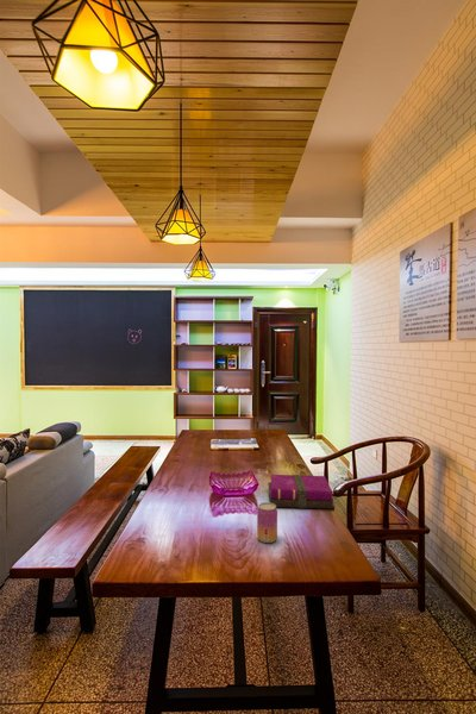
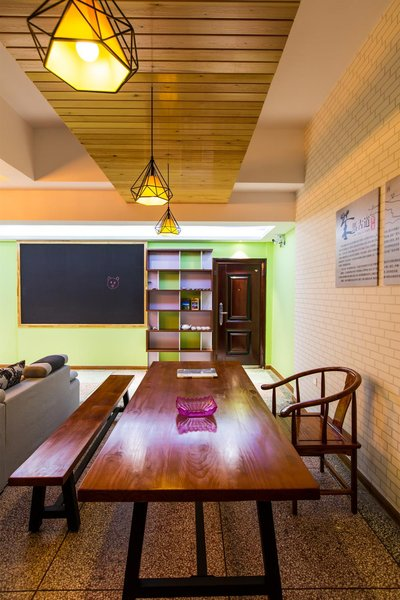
- hardback book (299, 490)
- beer can (267, 521)
